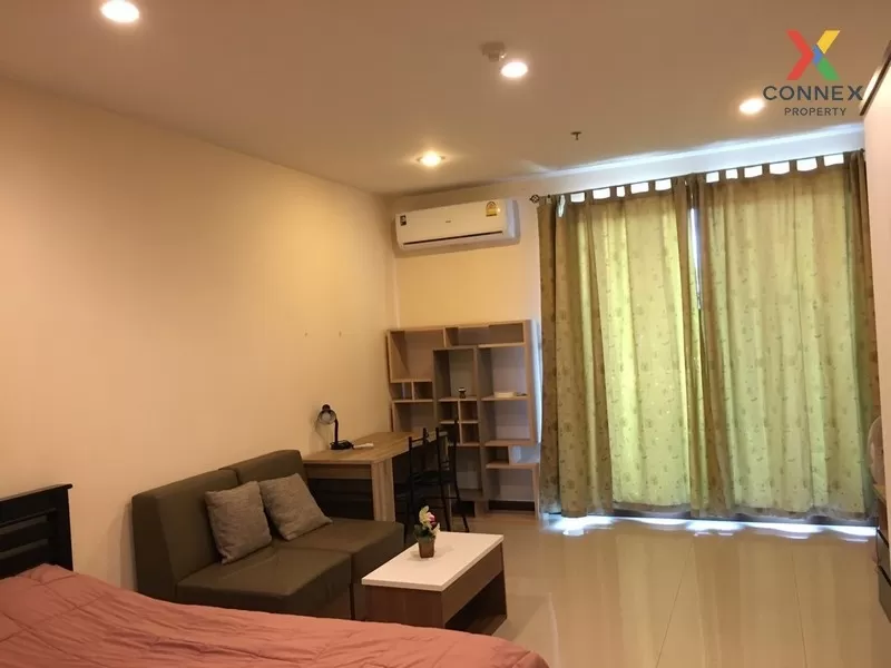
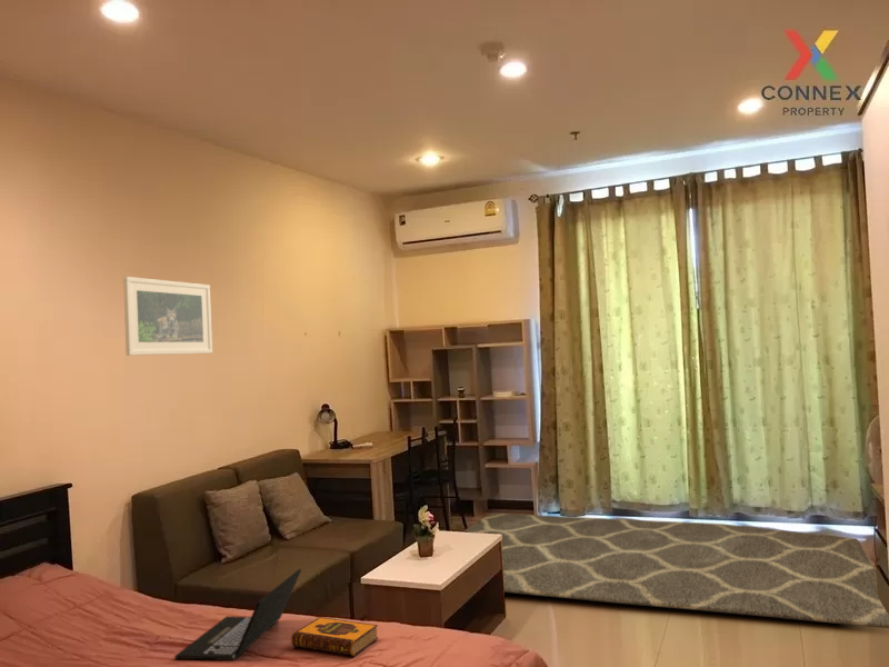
+ rug (637, 554)
+ hardback book (334, 636)
+ laptop (241, 617)
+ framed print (171, 317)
